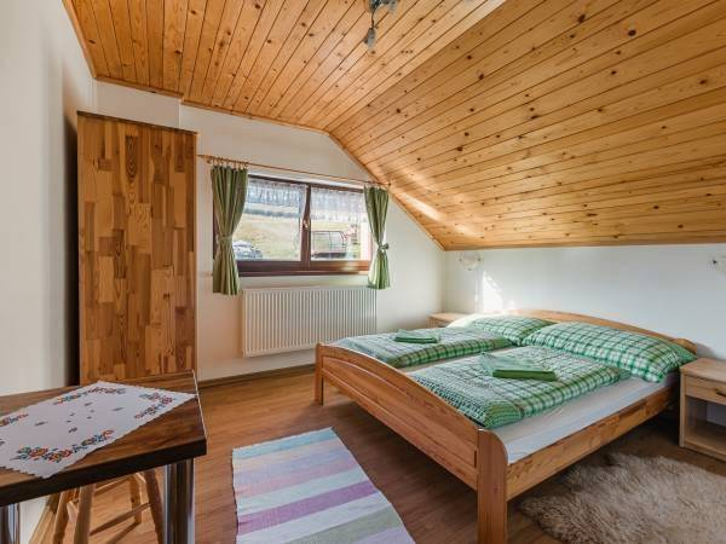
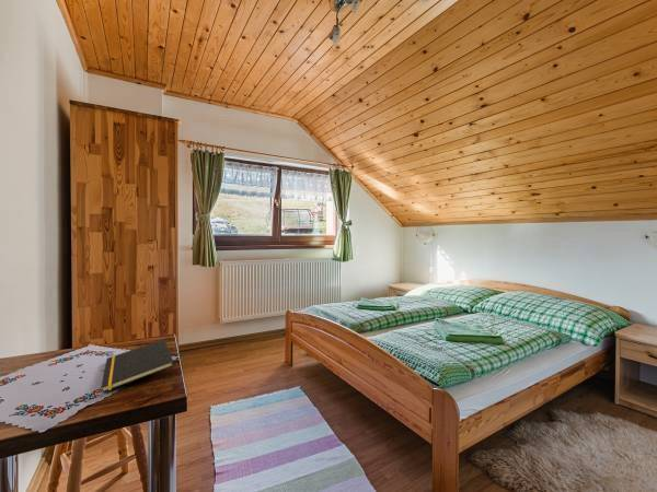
+ notepad (138, 361)
